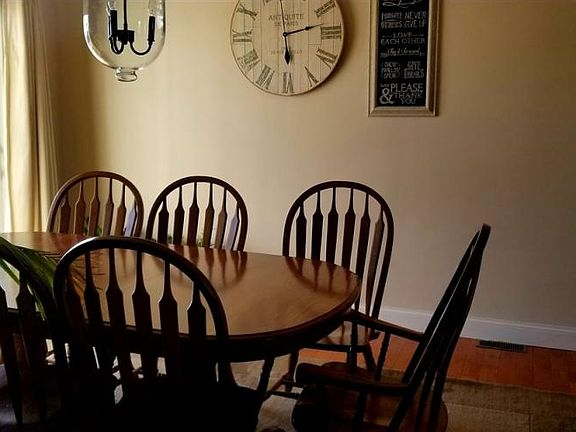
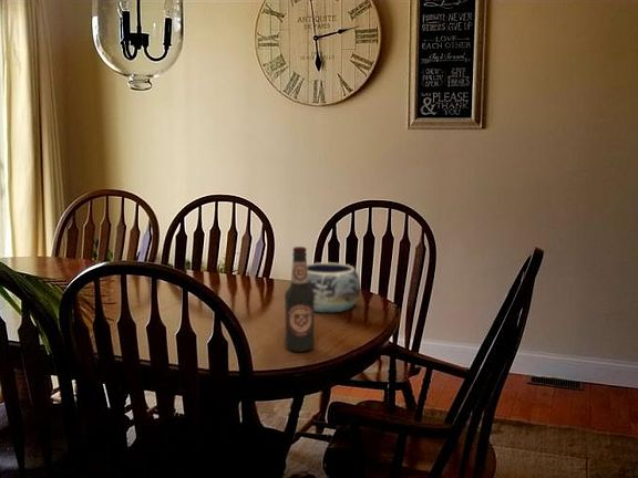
+ bottle (299, 298)
+ decorative bowl (327, 287)
